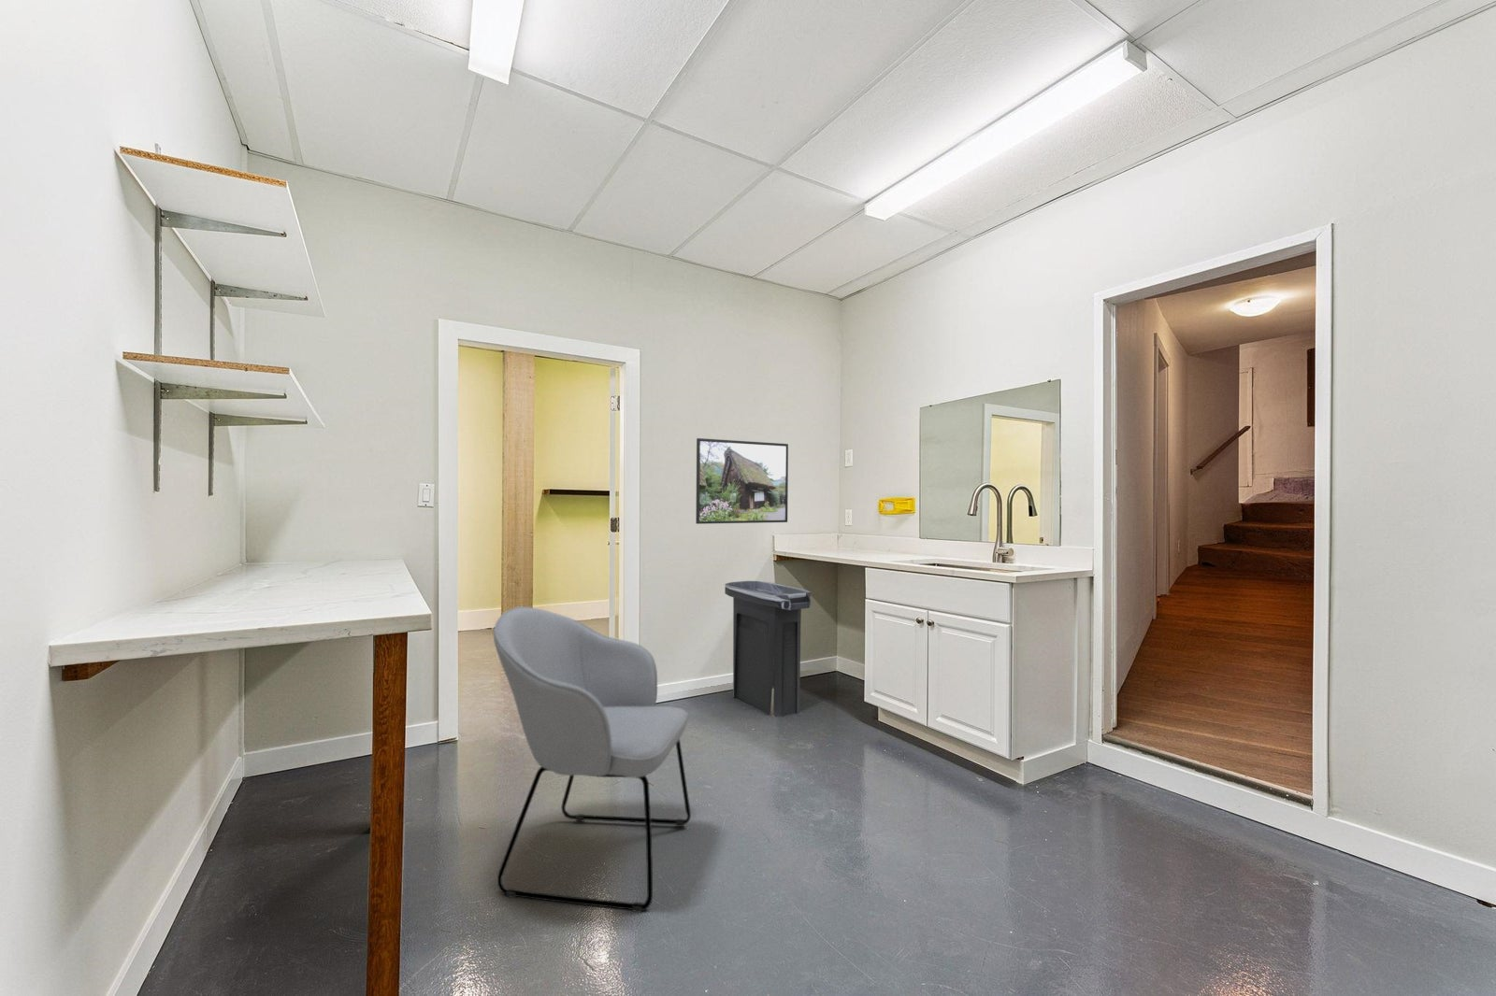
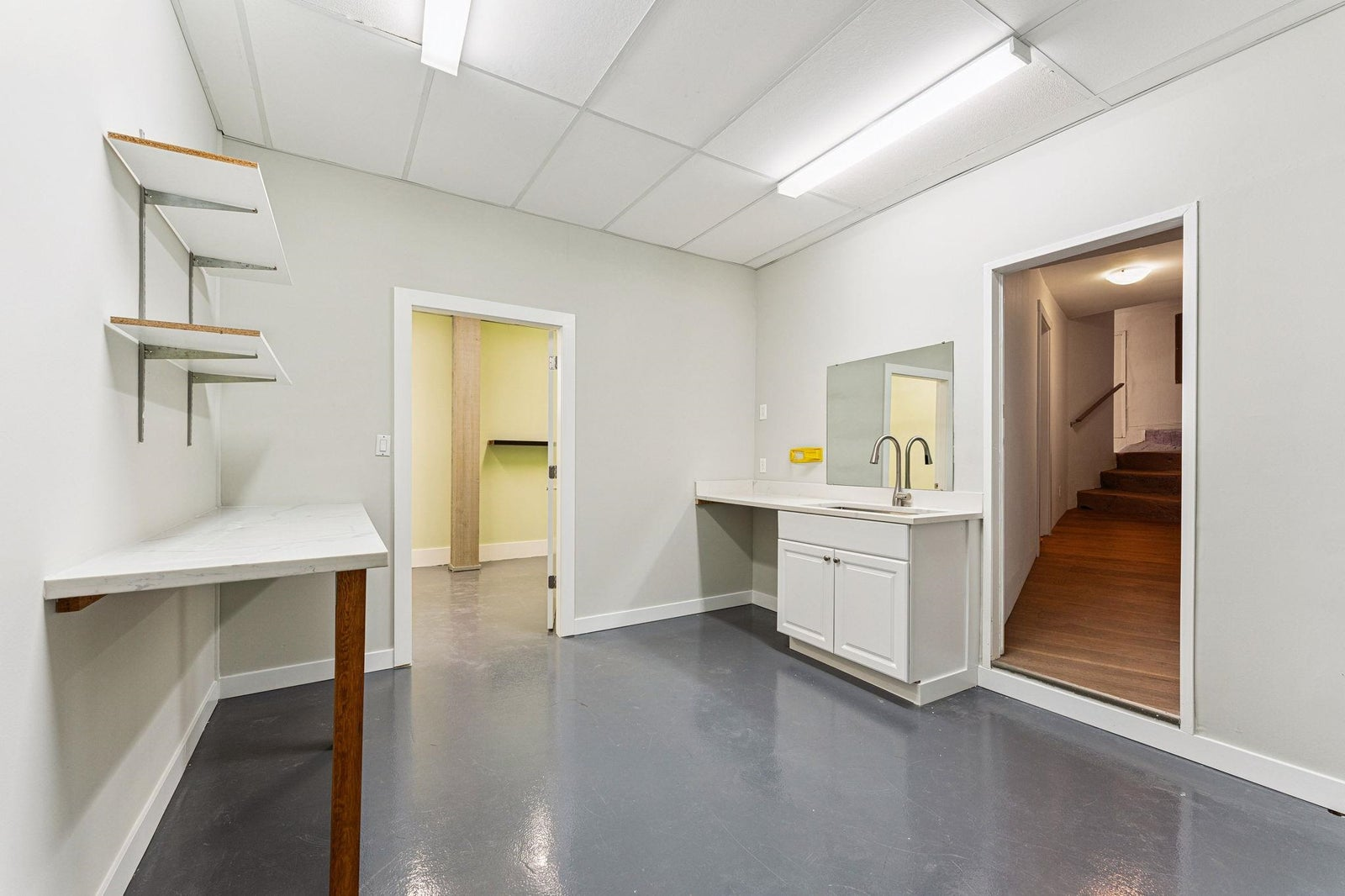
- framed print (743, 482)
- trash can (765, 645)
- chair (591, 734)
